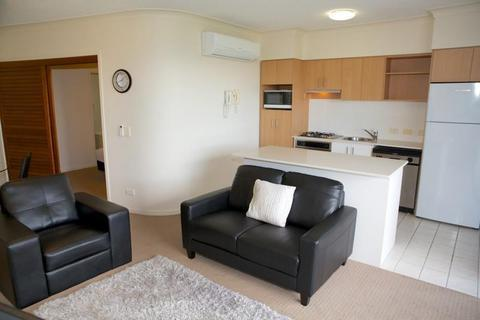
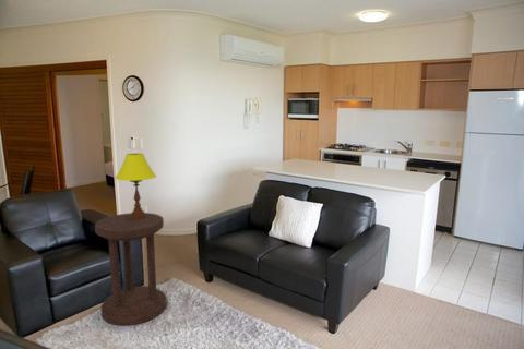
+ side table (131, 265)
+ table lamp (136, 185)
